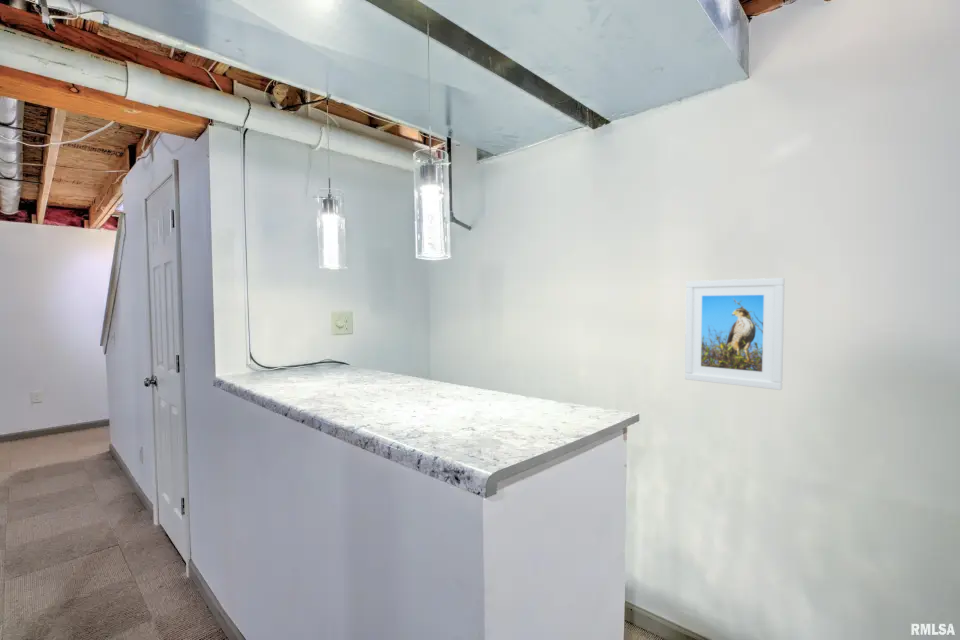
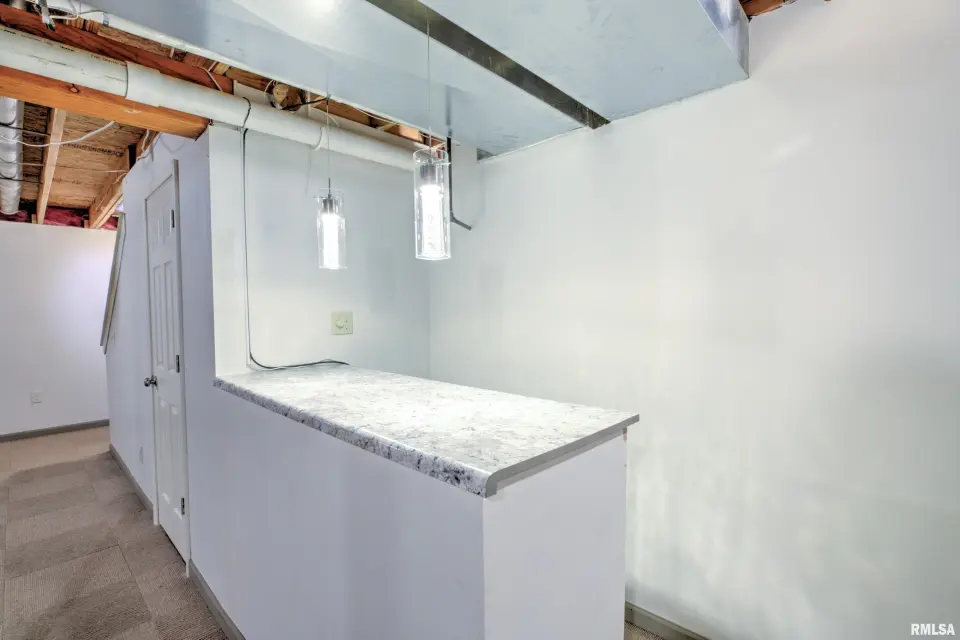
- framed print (731, 332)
